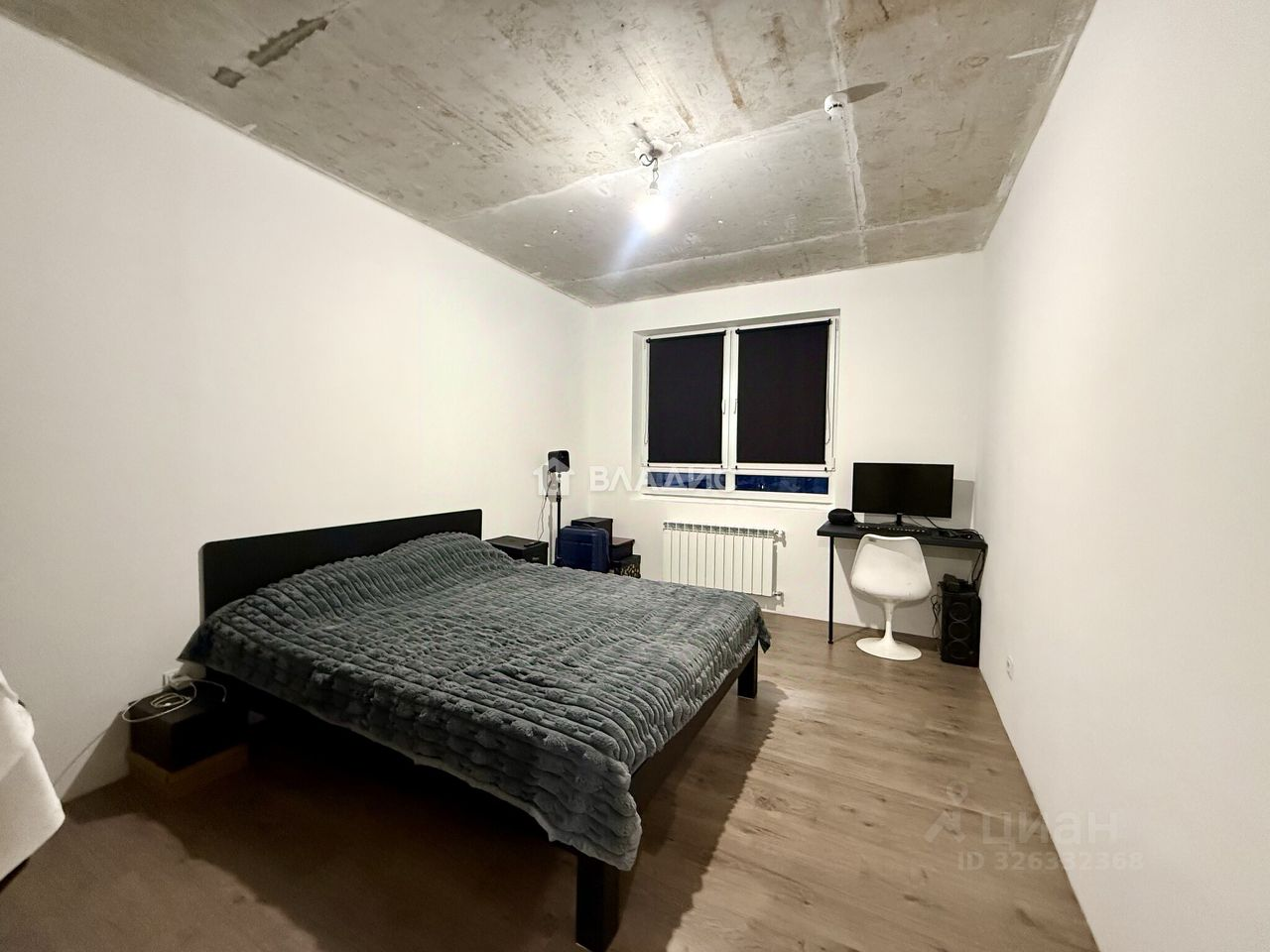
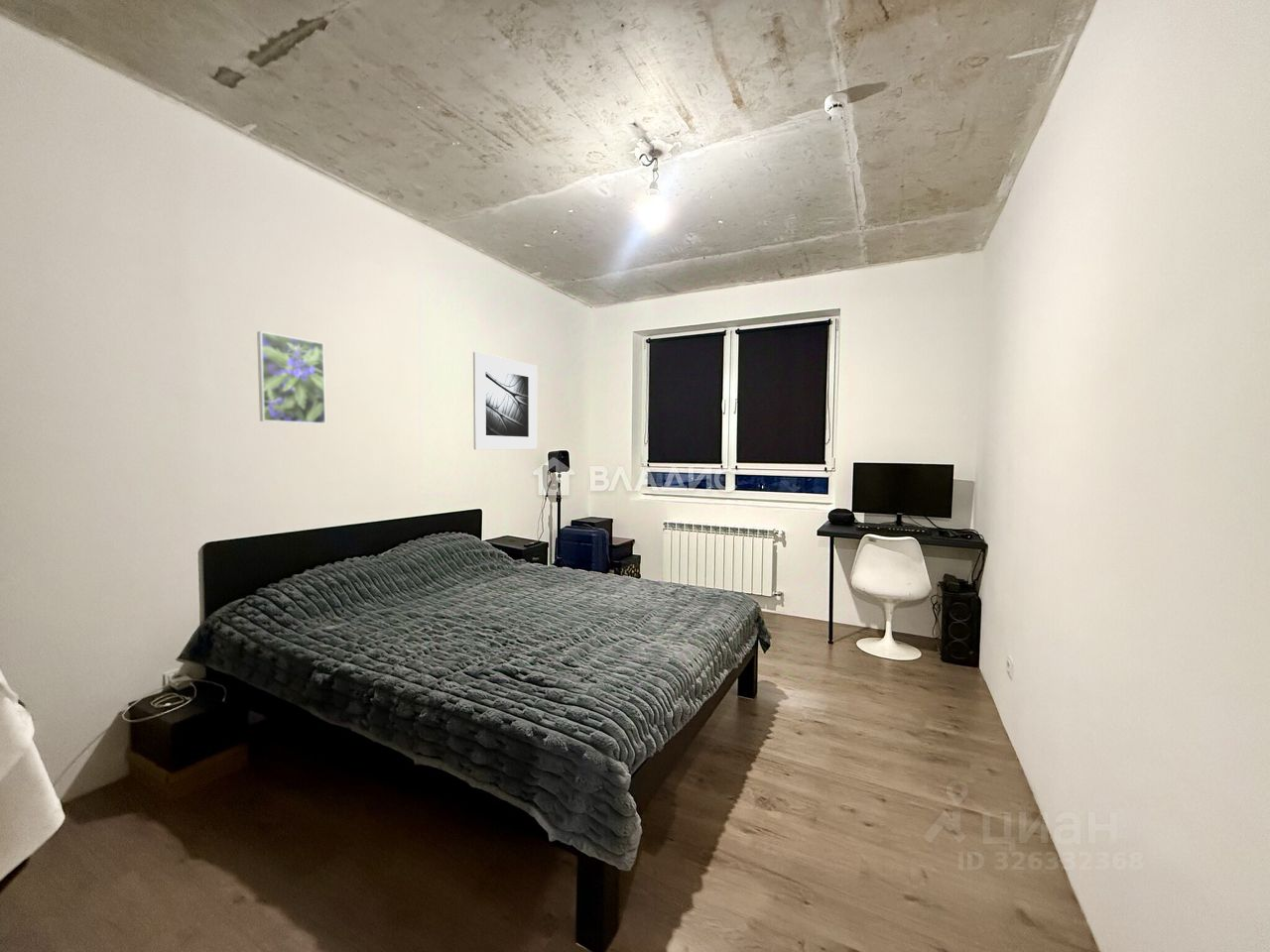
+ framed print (293, 380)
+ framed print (507, 405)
